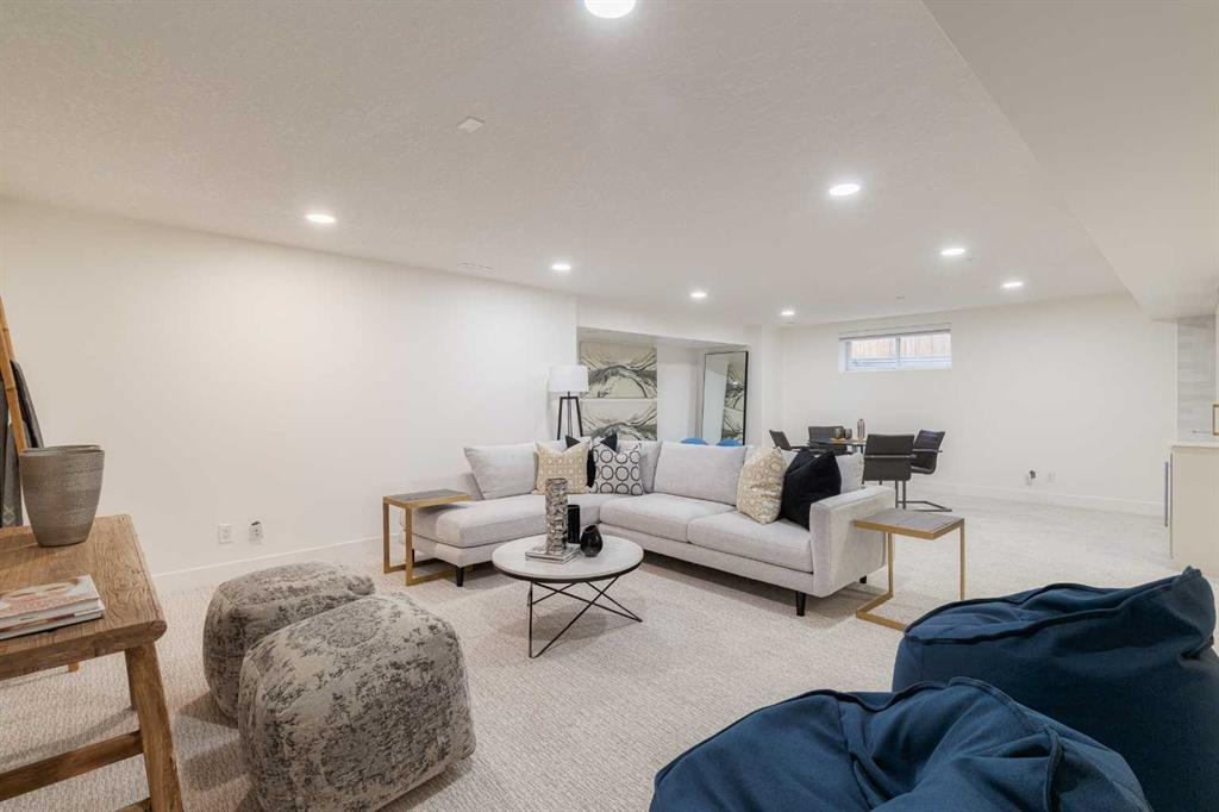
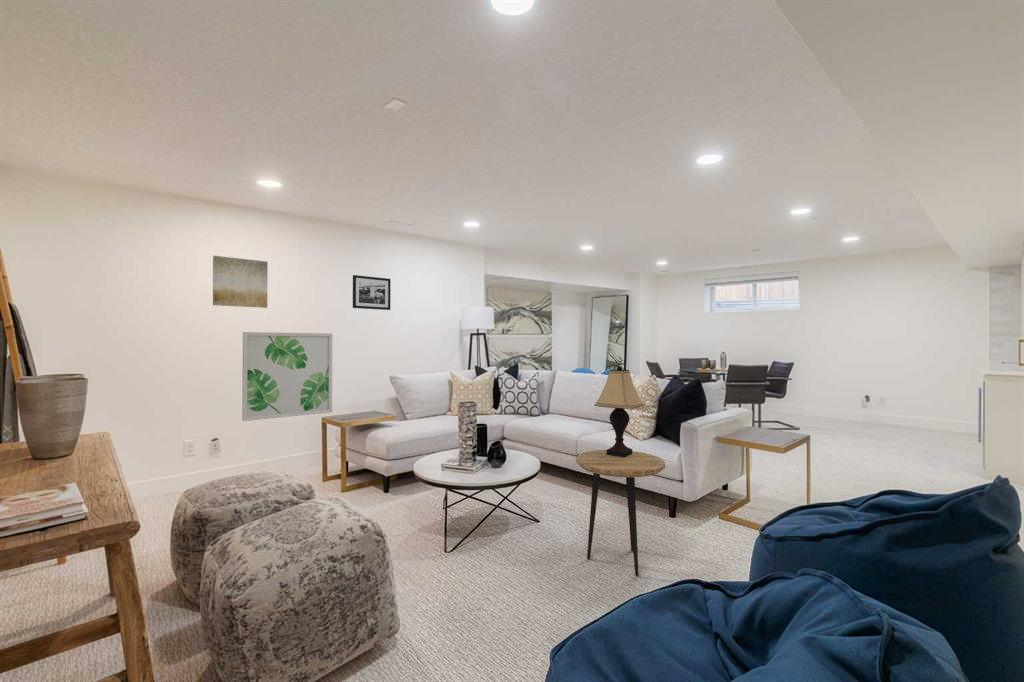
+ wall art (241, 282)
+ picture frame (372, 293)
+ wall art (289, 374)
+ lamp (619, 409)
+ side table (628, 510)
